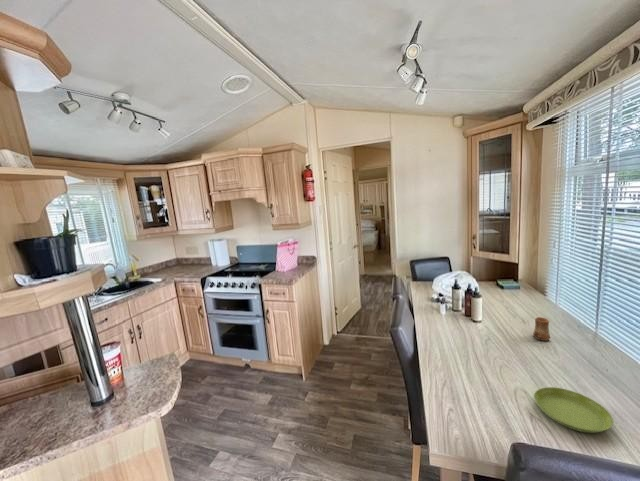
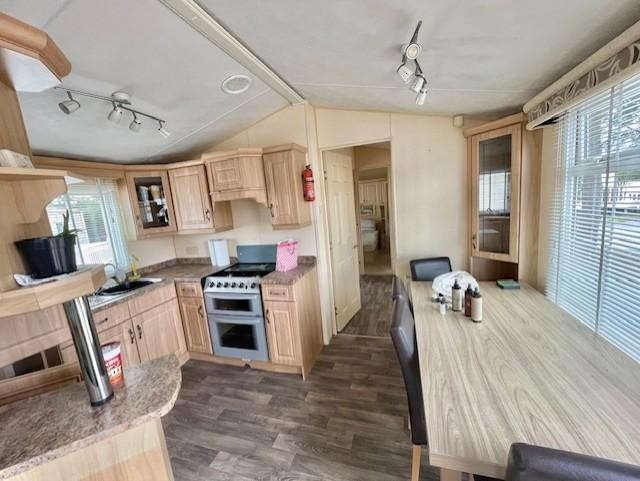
- saucer (570, 410)
- cup (541, 328)
